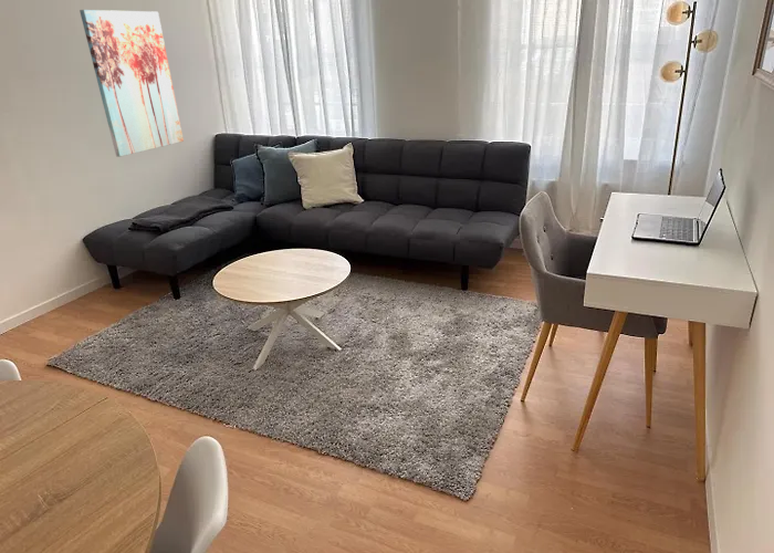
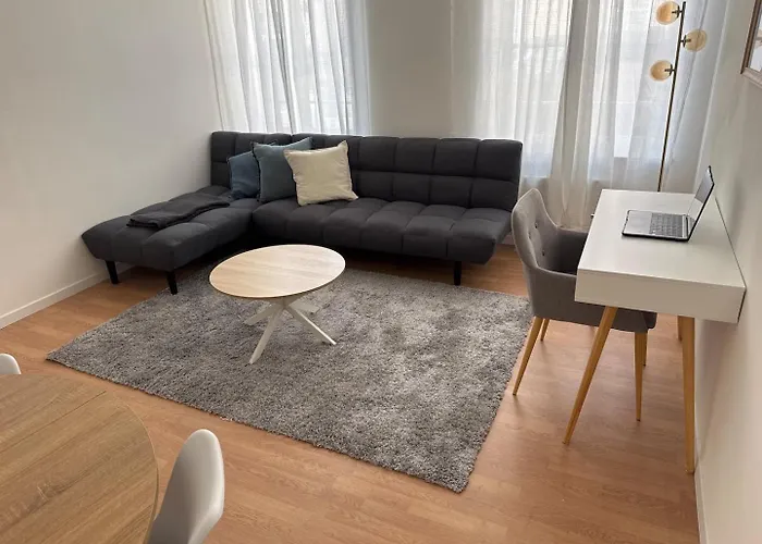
- wall art (137, 83)
